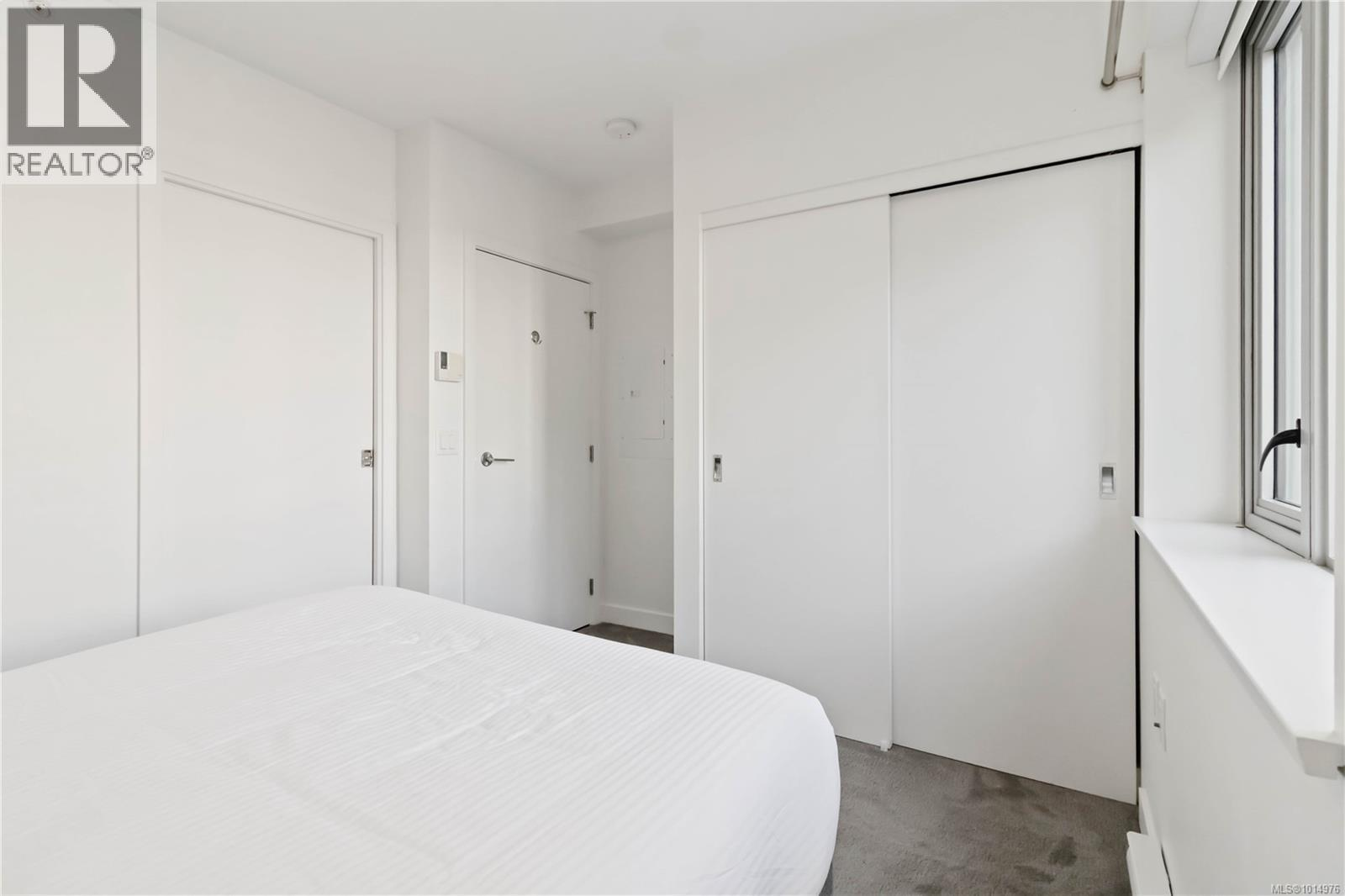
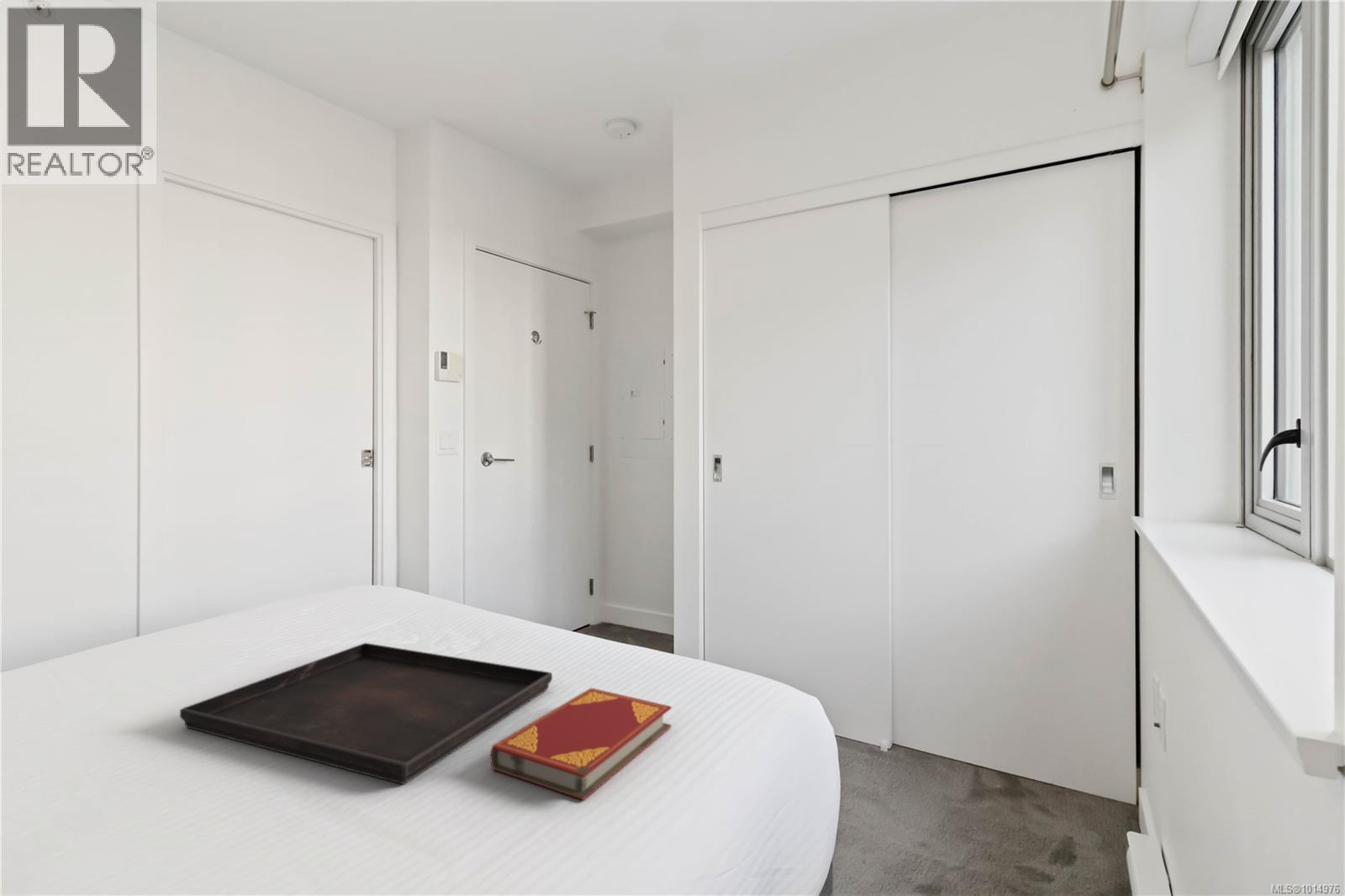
+ serving tray (380, 698)
+ hardback book (587, 735)
